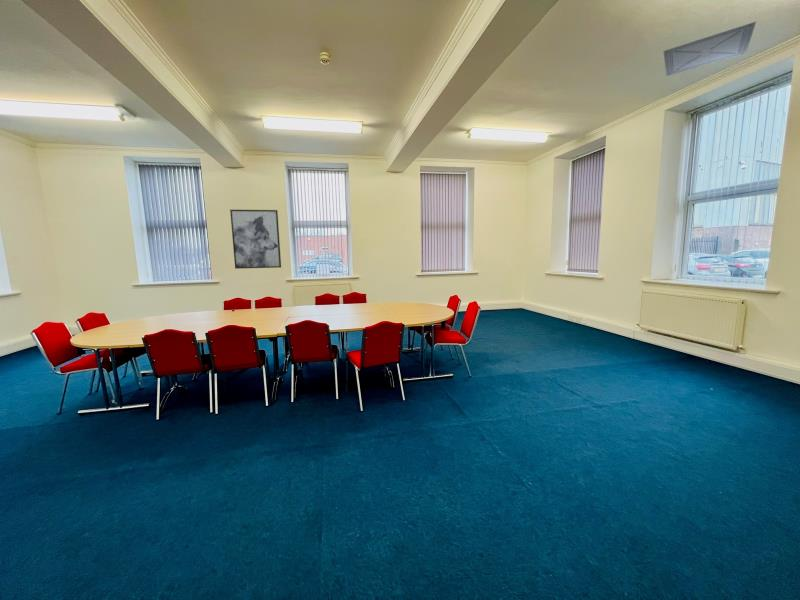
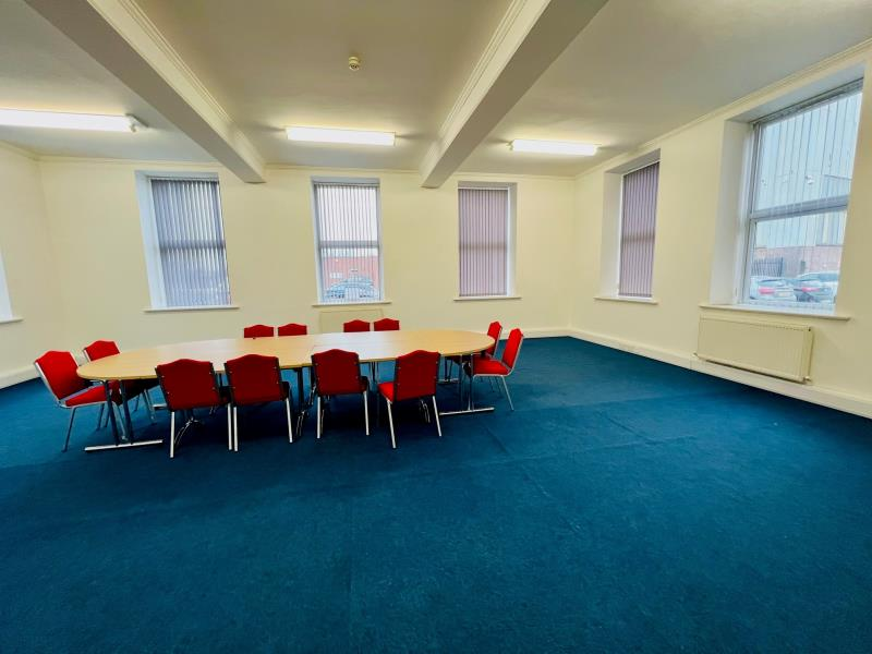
- ceiling vent (705, 52)
- wall art (256, 239)
